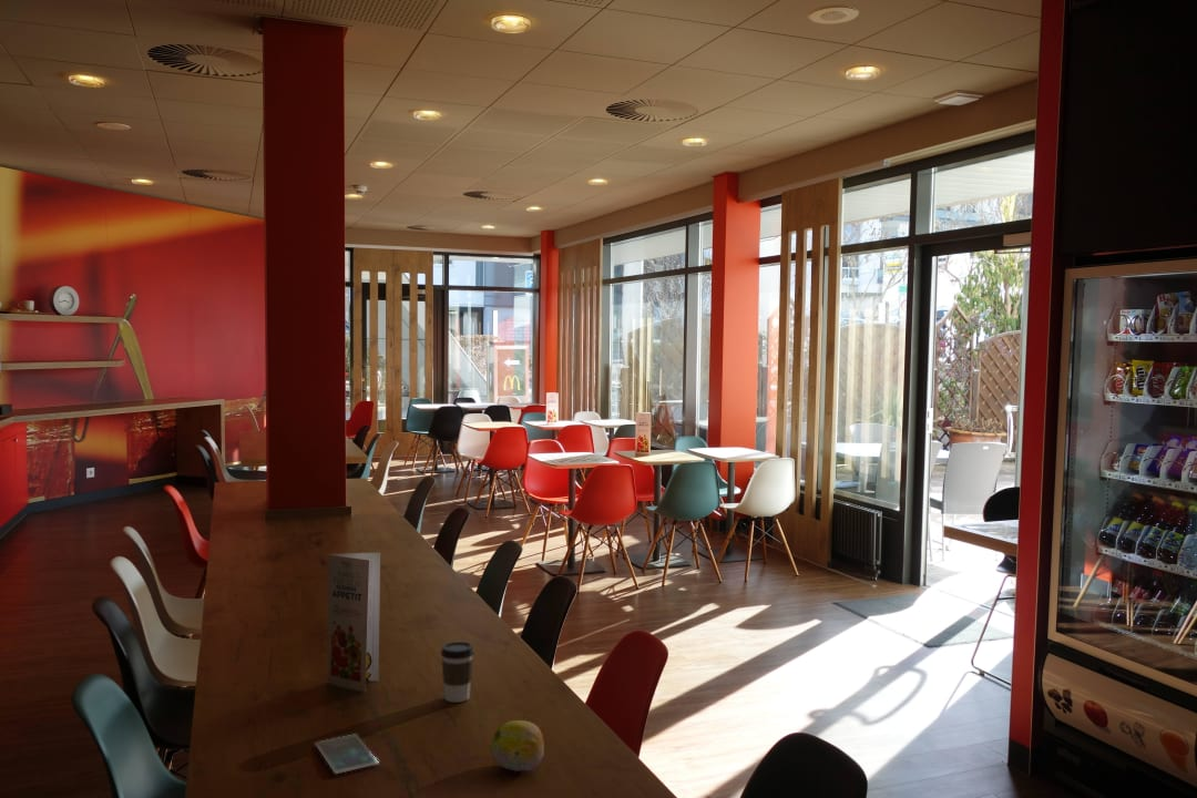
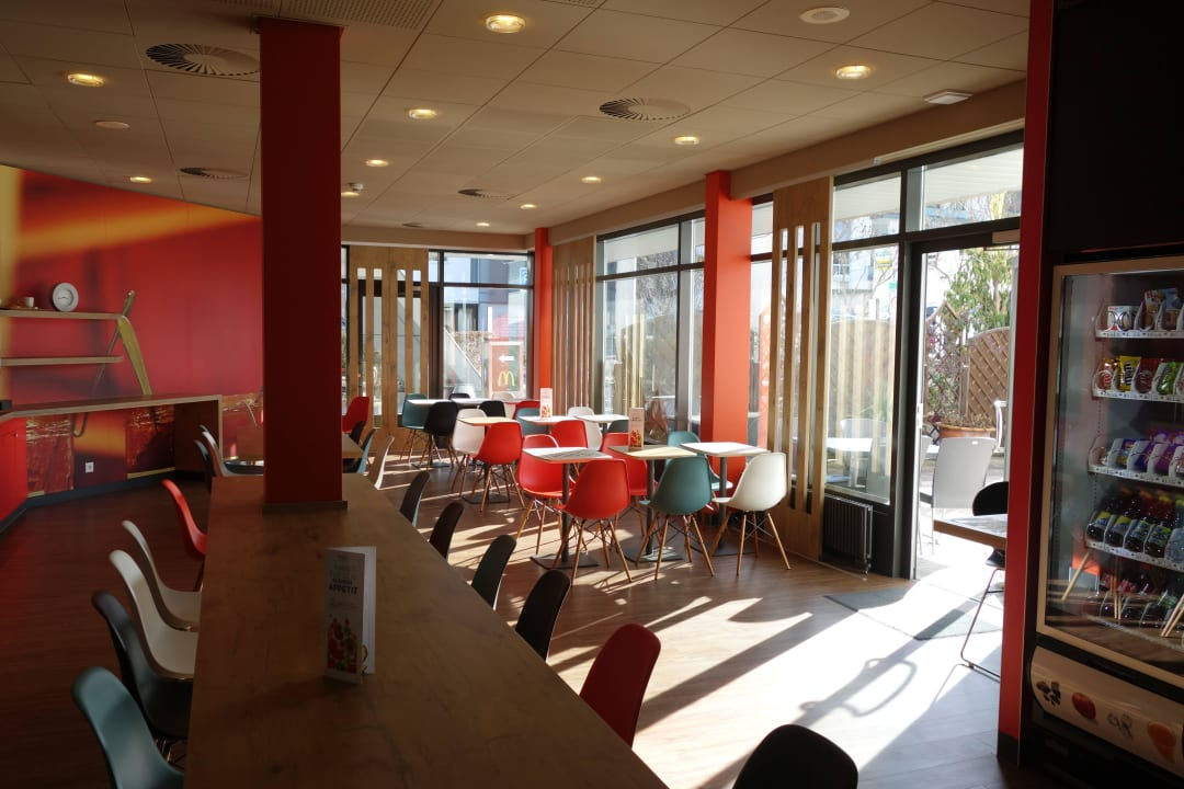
- smartphone (346, 753)
- coffee cup (457, 672)
- fruit (515, 744)
